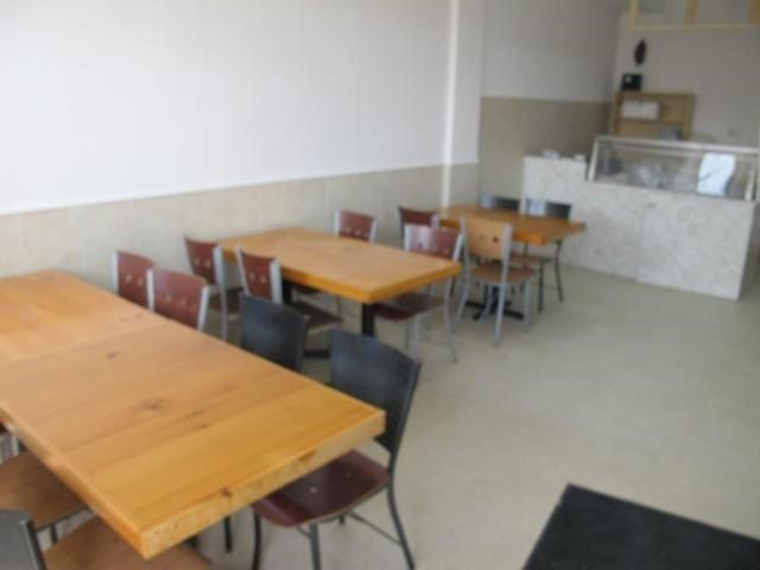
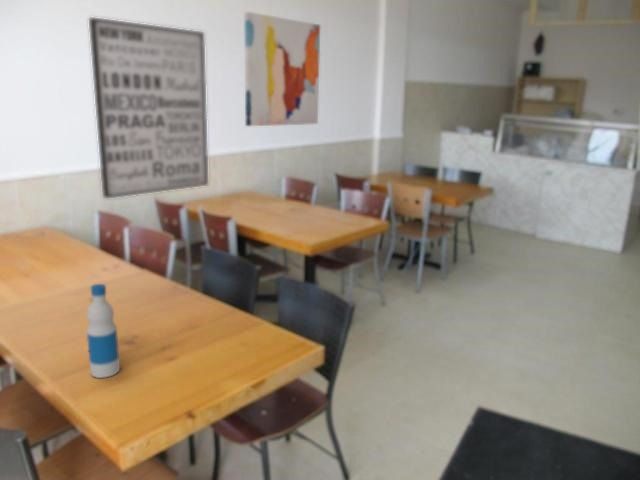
+ bottle (101, 329)
+ wall art (155, 111)
+ wall art (284, 73)
